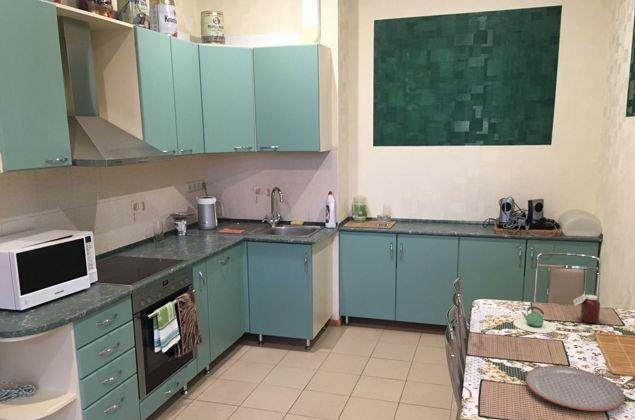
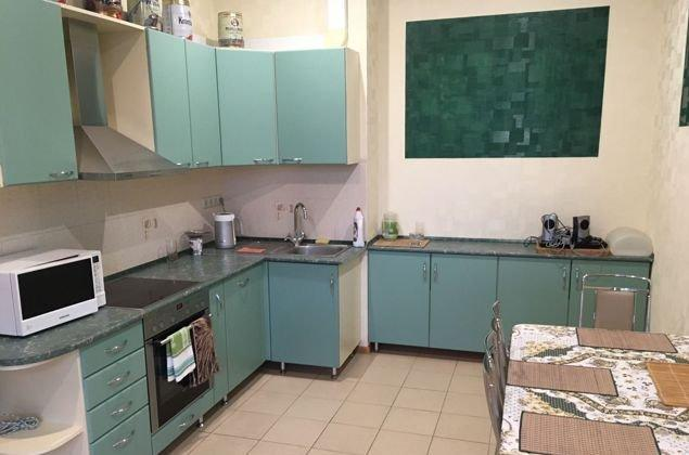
- plate (572, 389)
- teapot (535, 315)
- jar (586, 307)
